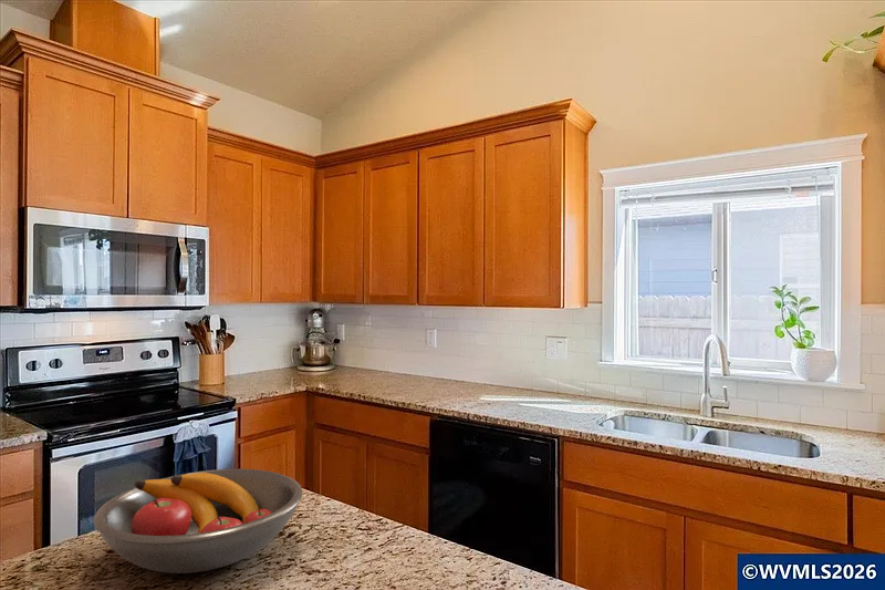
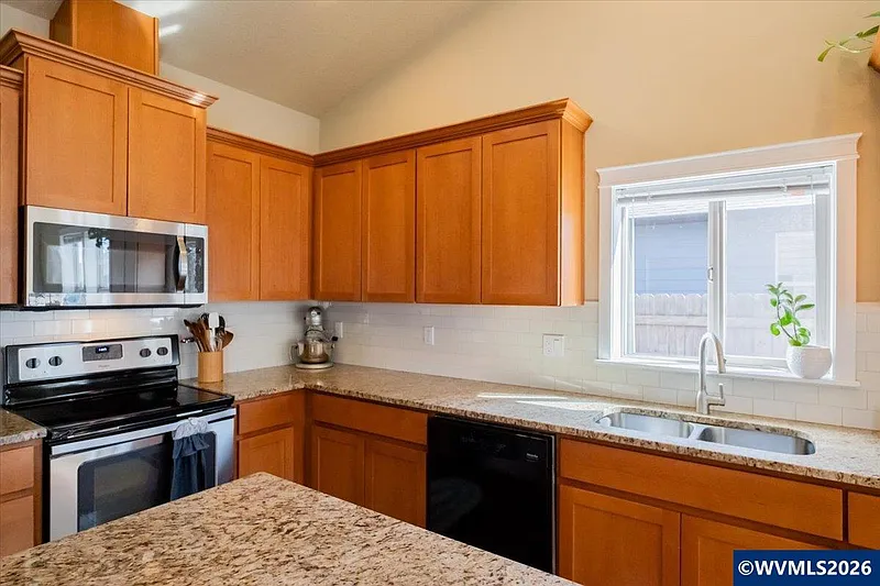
- fruit bowl (205, 517)
